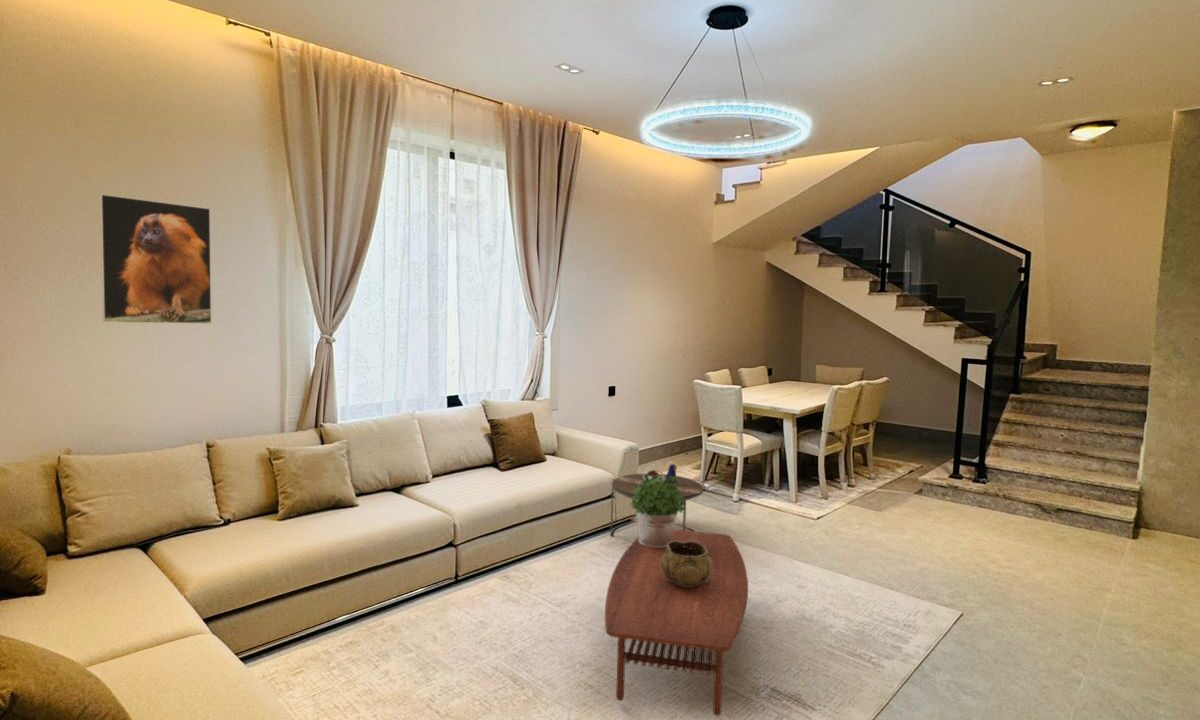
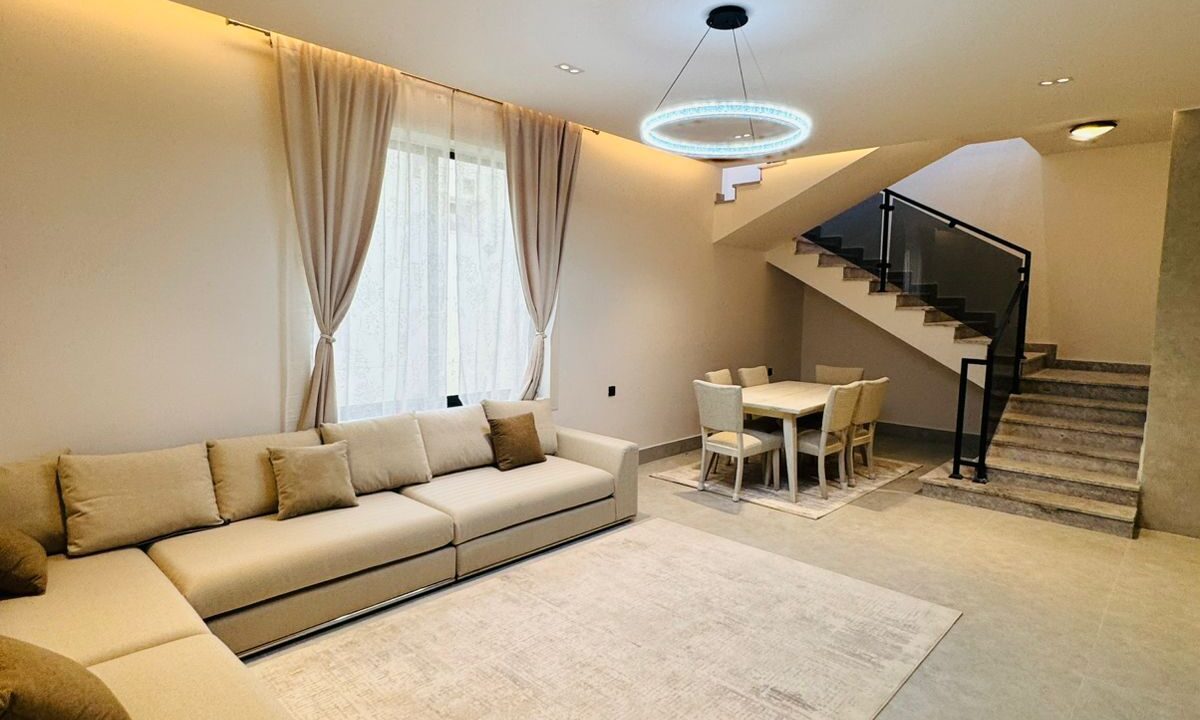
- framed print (158, 262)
- side table (644, 488)
- coffee table (678, 611)
- potted plant (660, 508)
- decorative bowl (686, 564)
